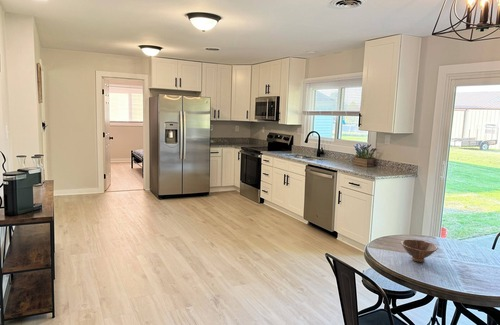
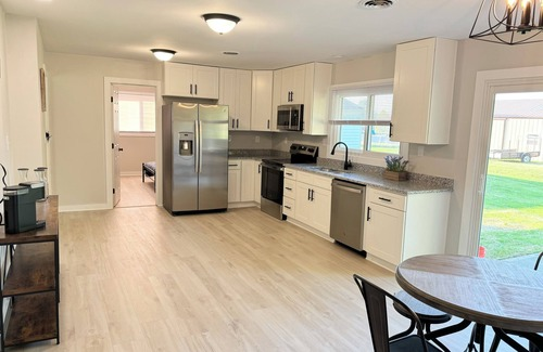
- bowl (418, 252)
